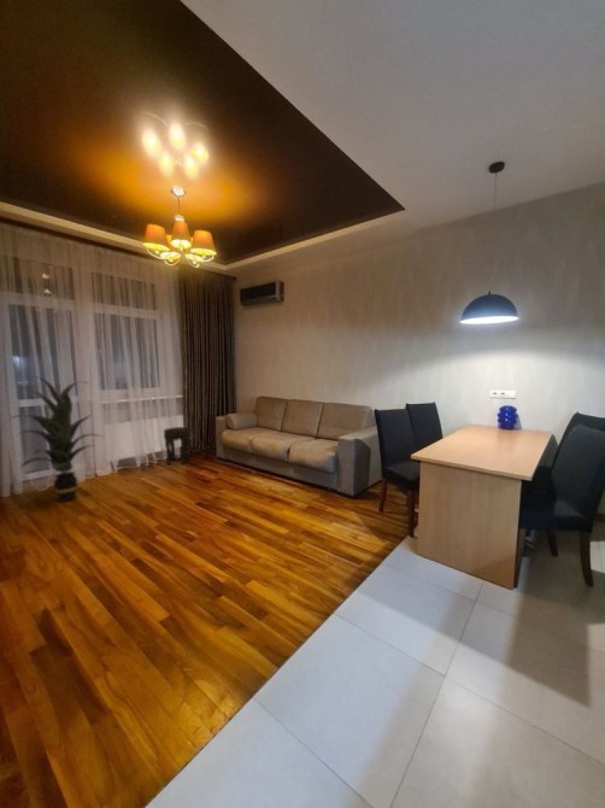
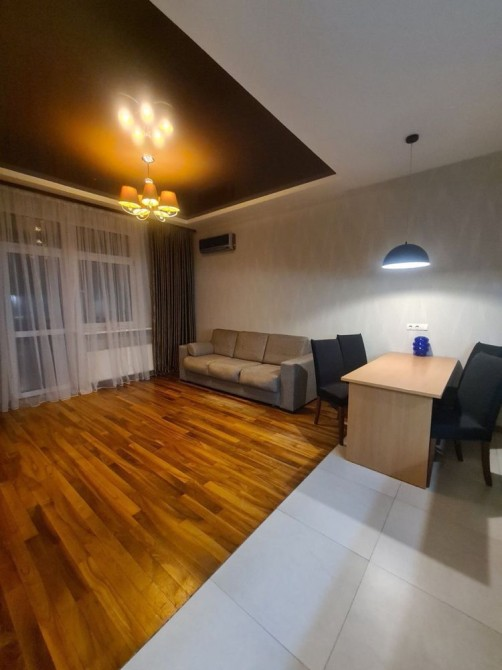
- side table (174, 445)
- indoor plant (55, 438)
